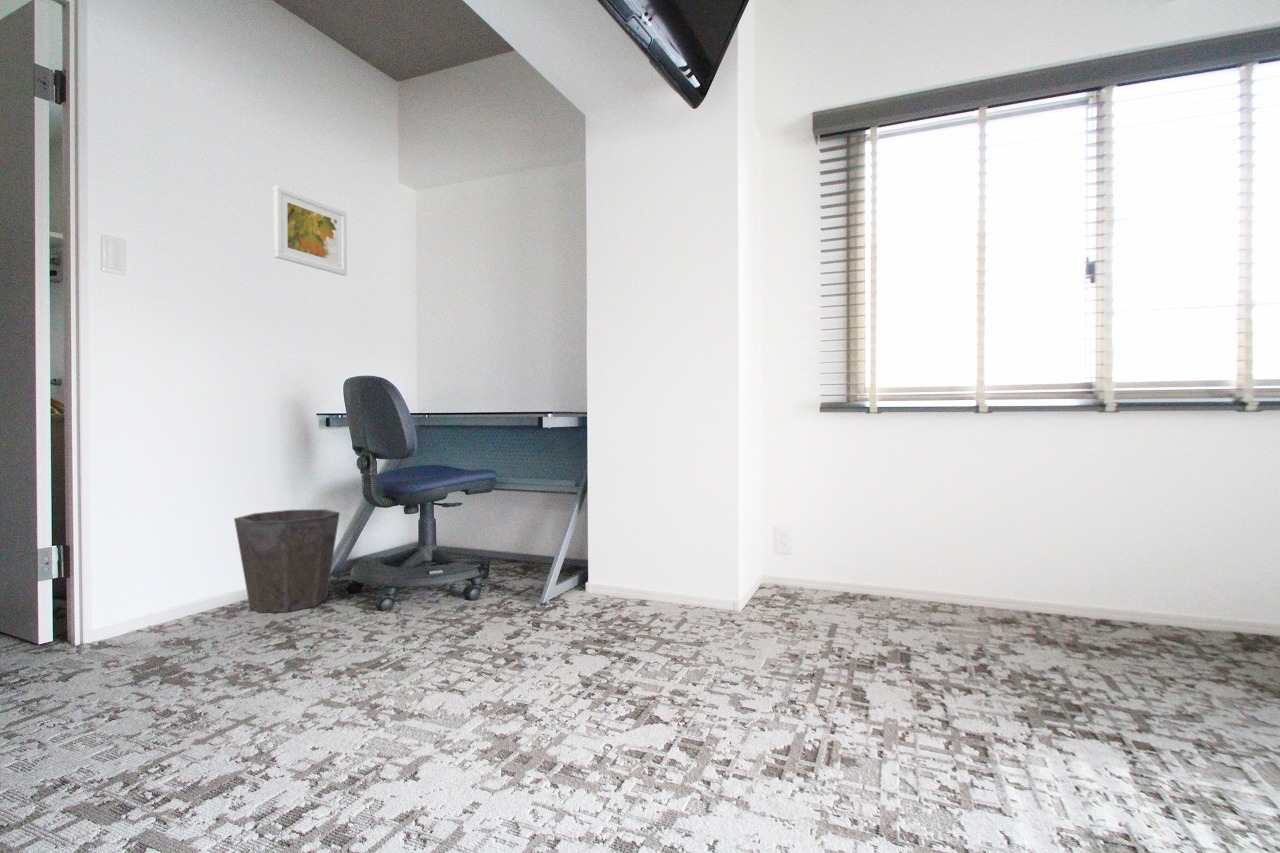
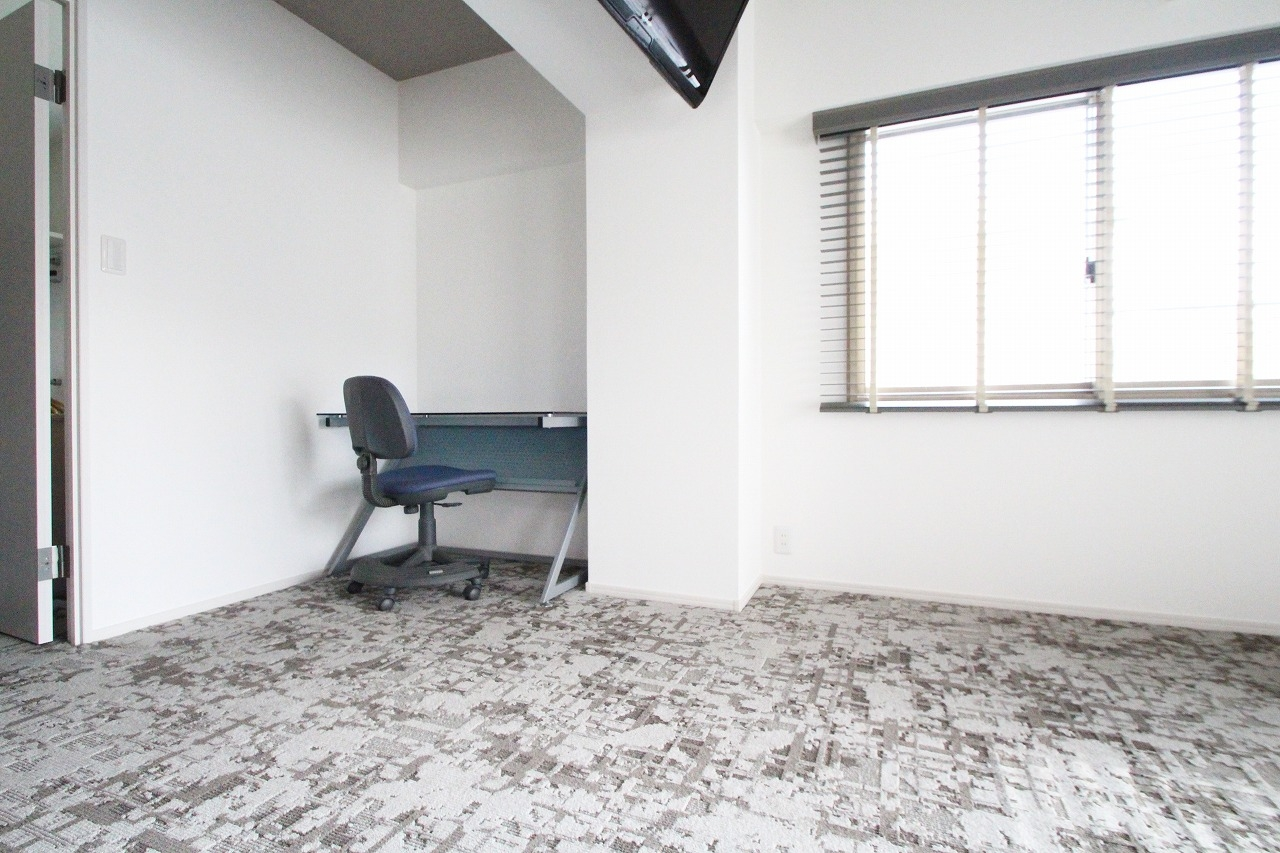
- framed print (312, 233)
- waste bin (288, 559)
